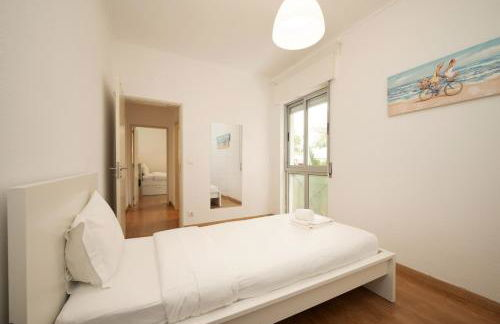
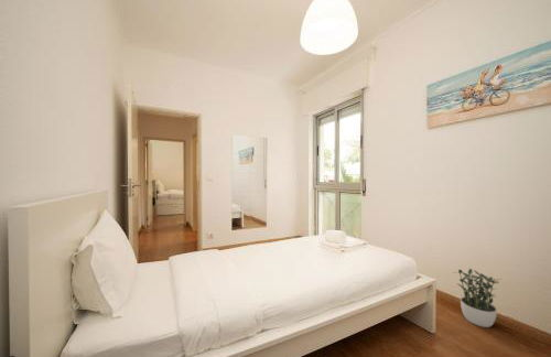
+ potted plant (475, 293)
